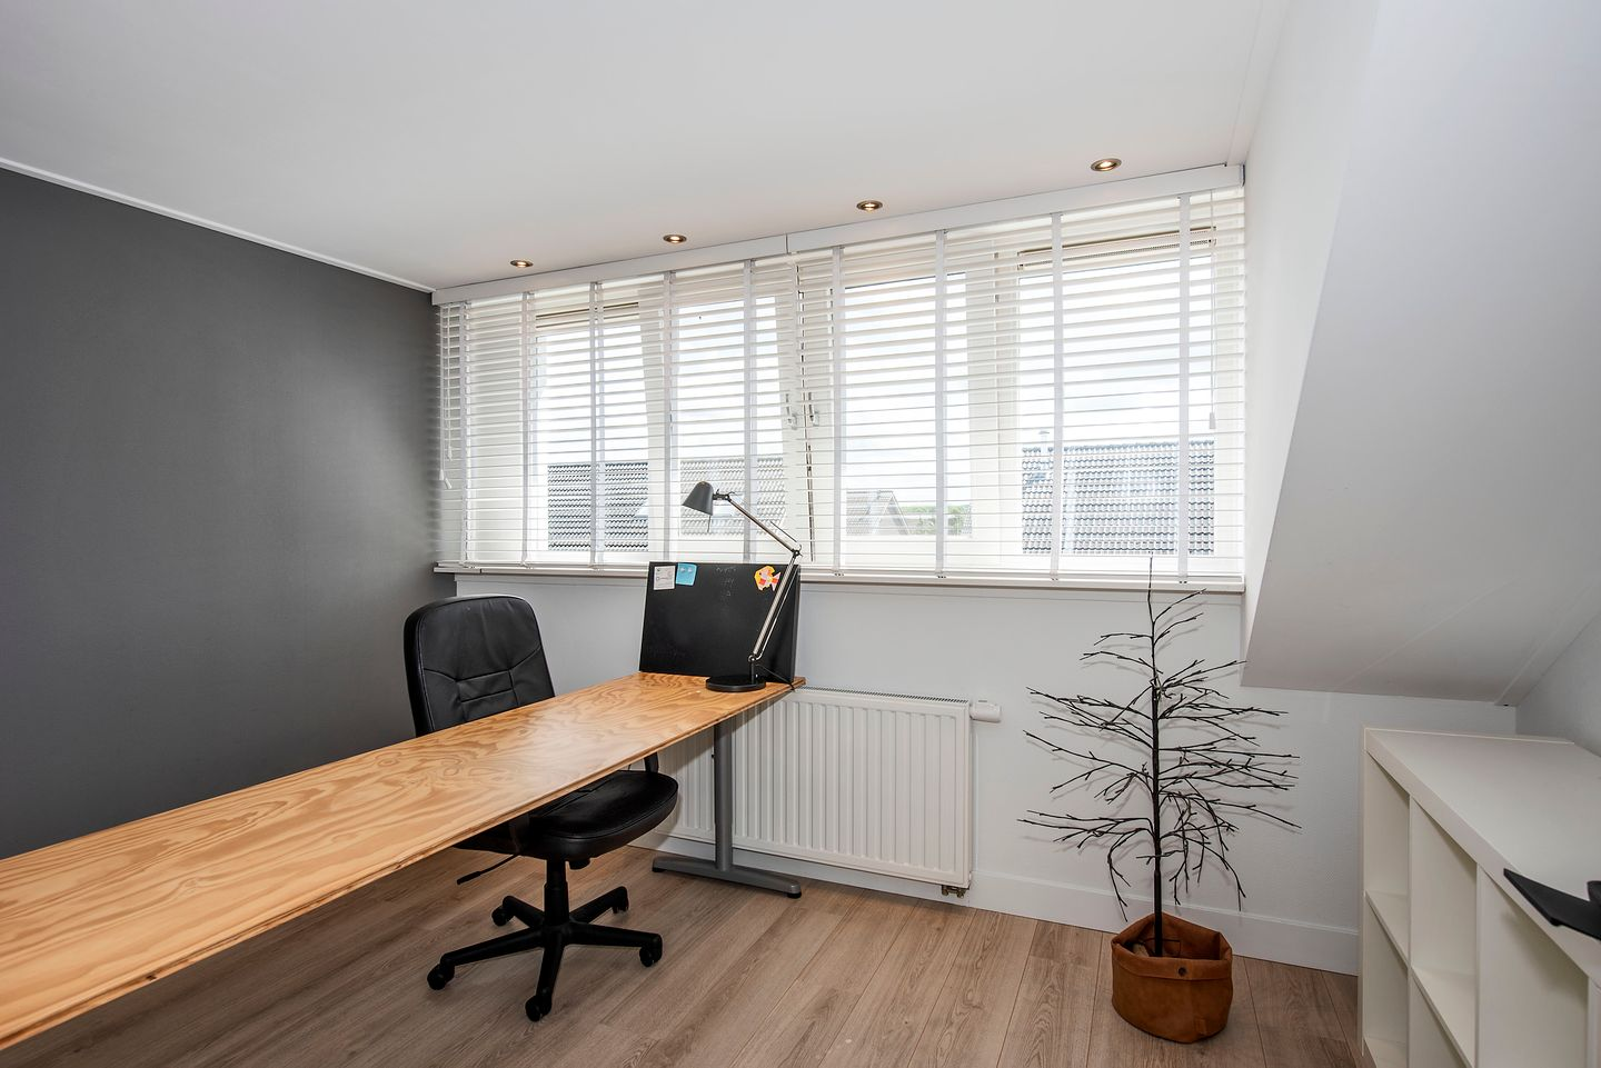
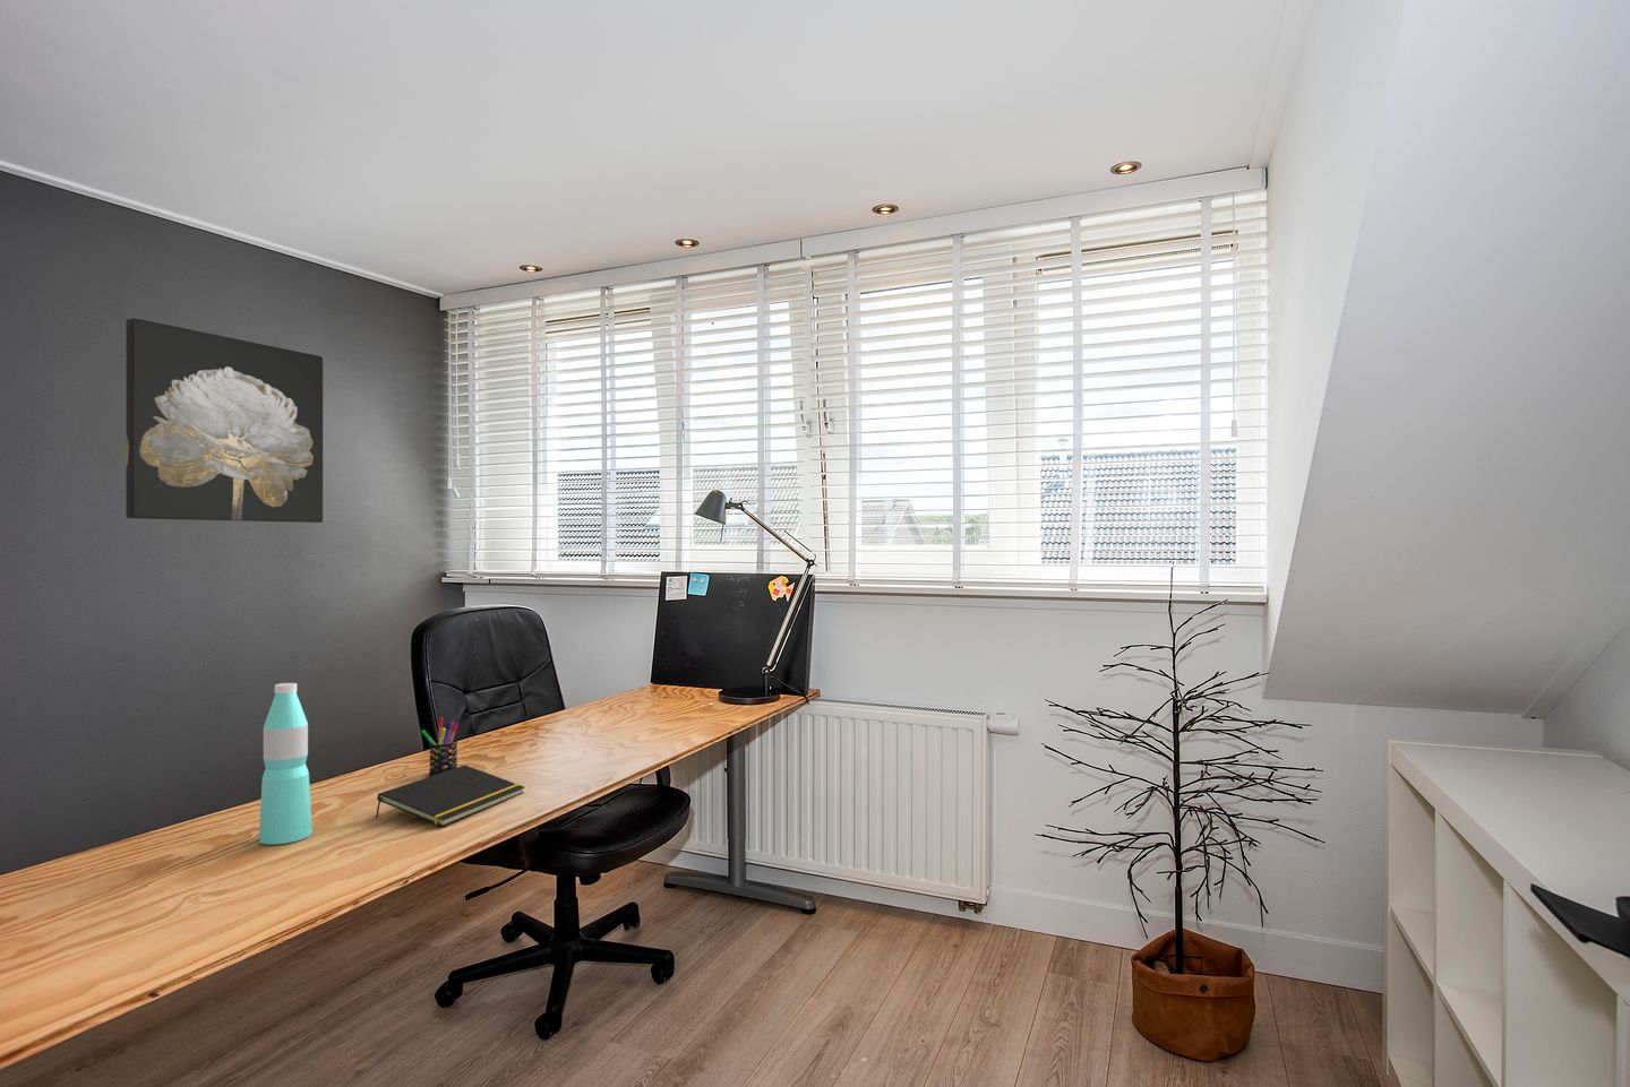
+ notepad (454, 793)
+ wall art (232, 429)
+ water bottle (285, 761)
+ pen holder (439, 745)
